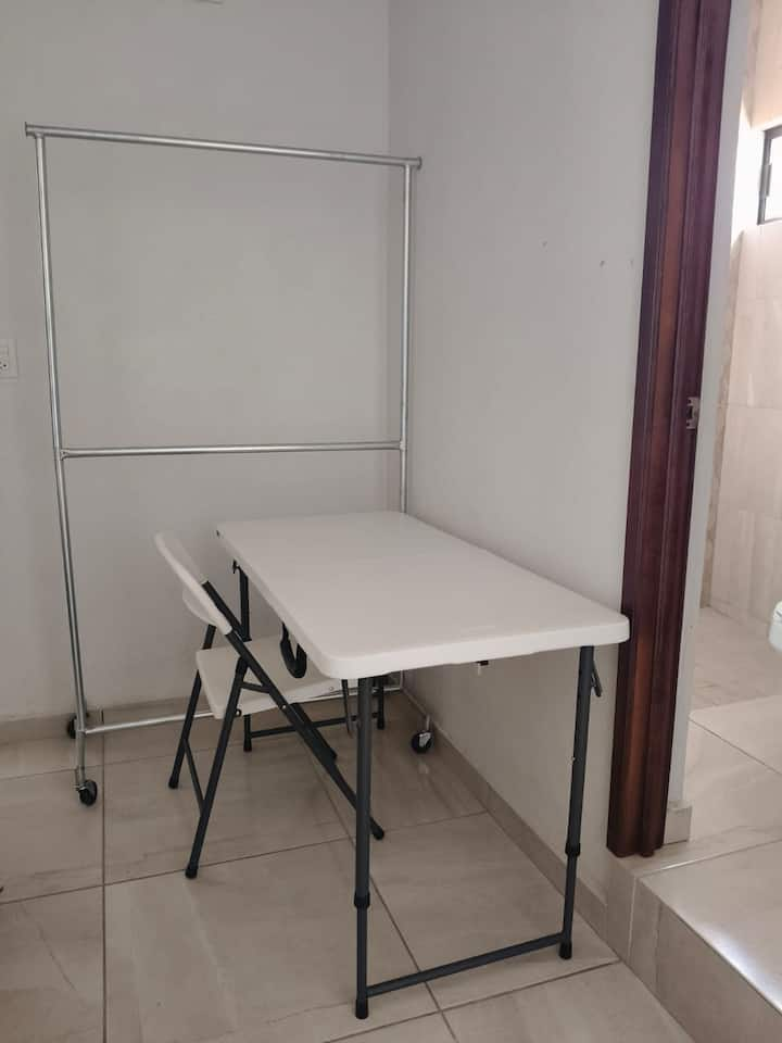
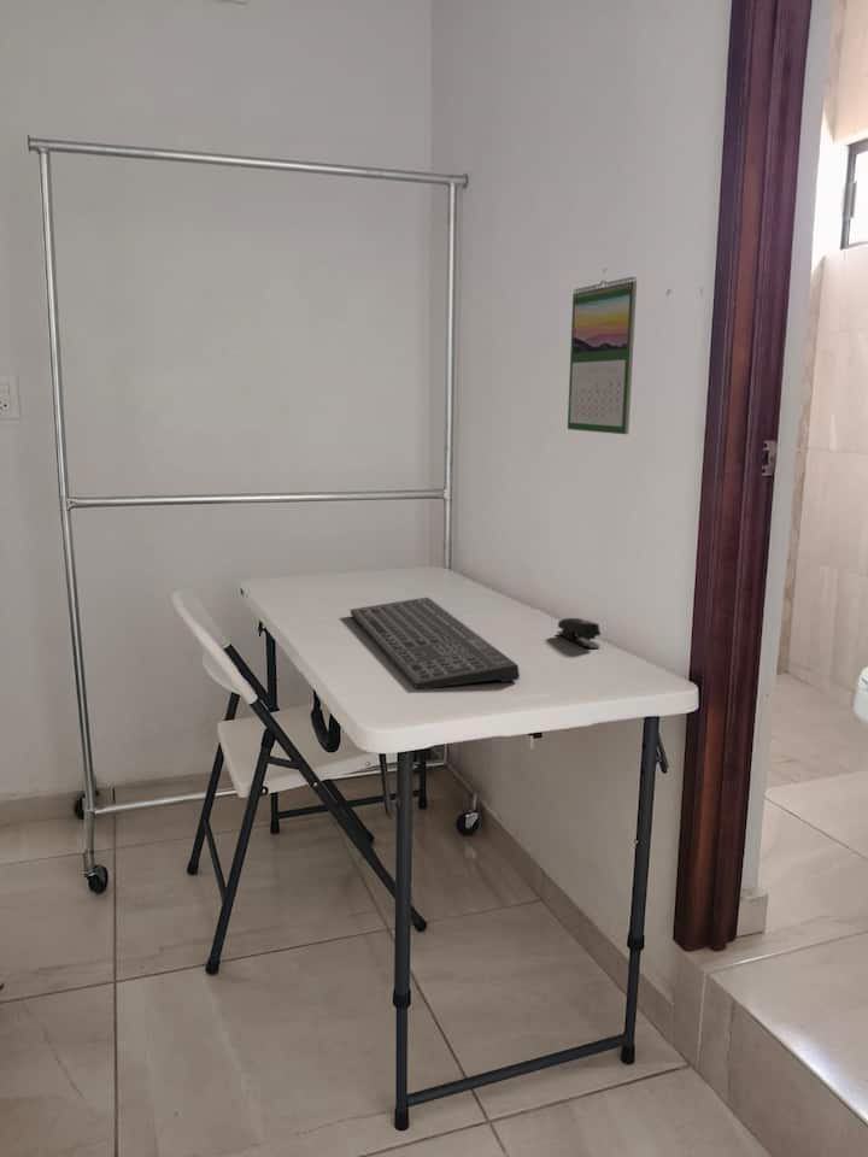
+ stapler (577, 628)
+ keyboard (423, 636)
+ calendar (599, 357)
